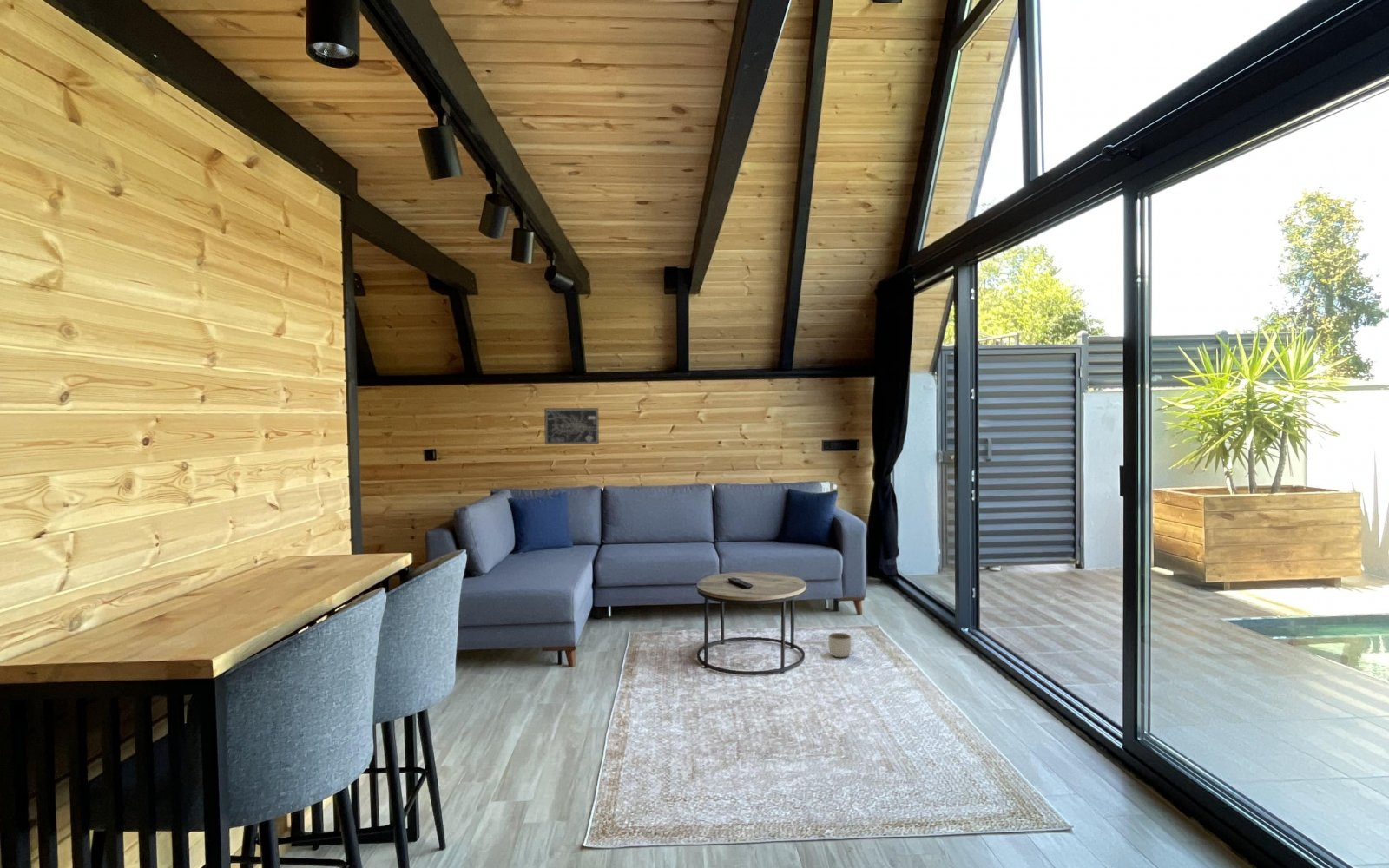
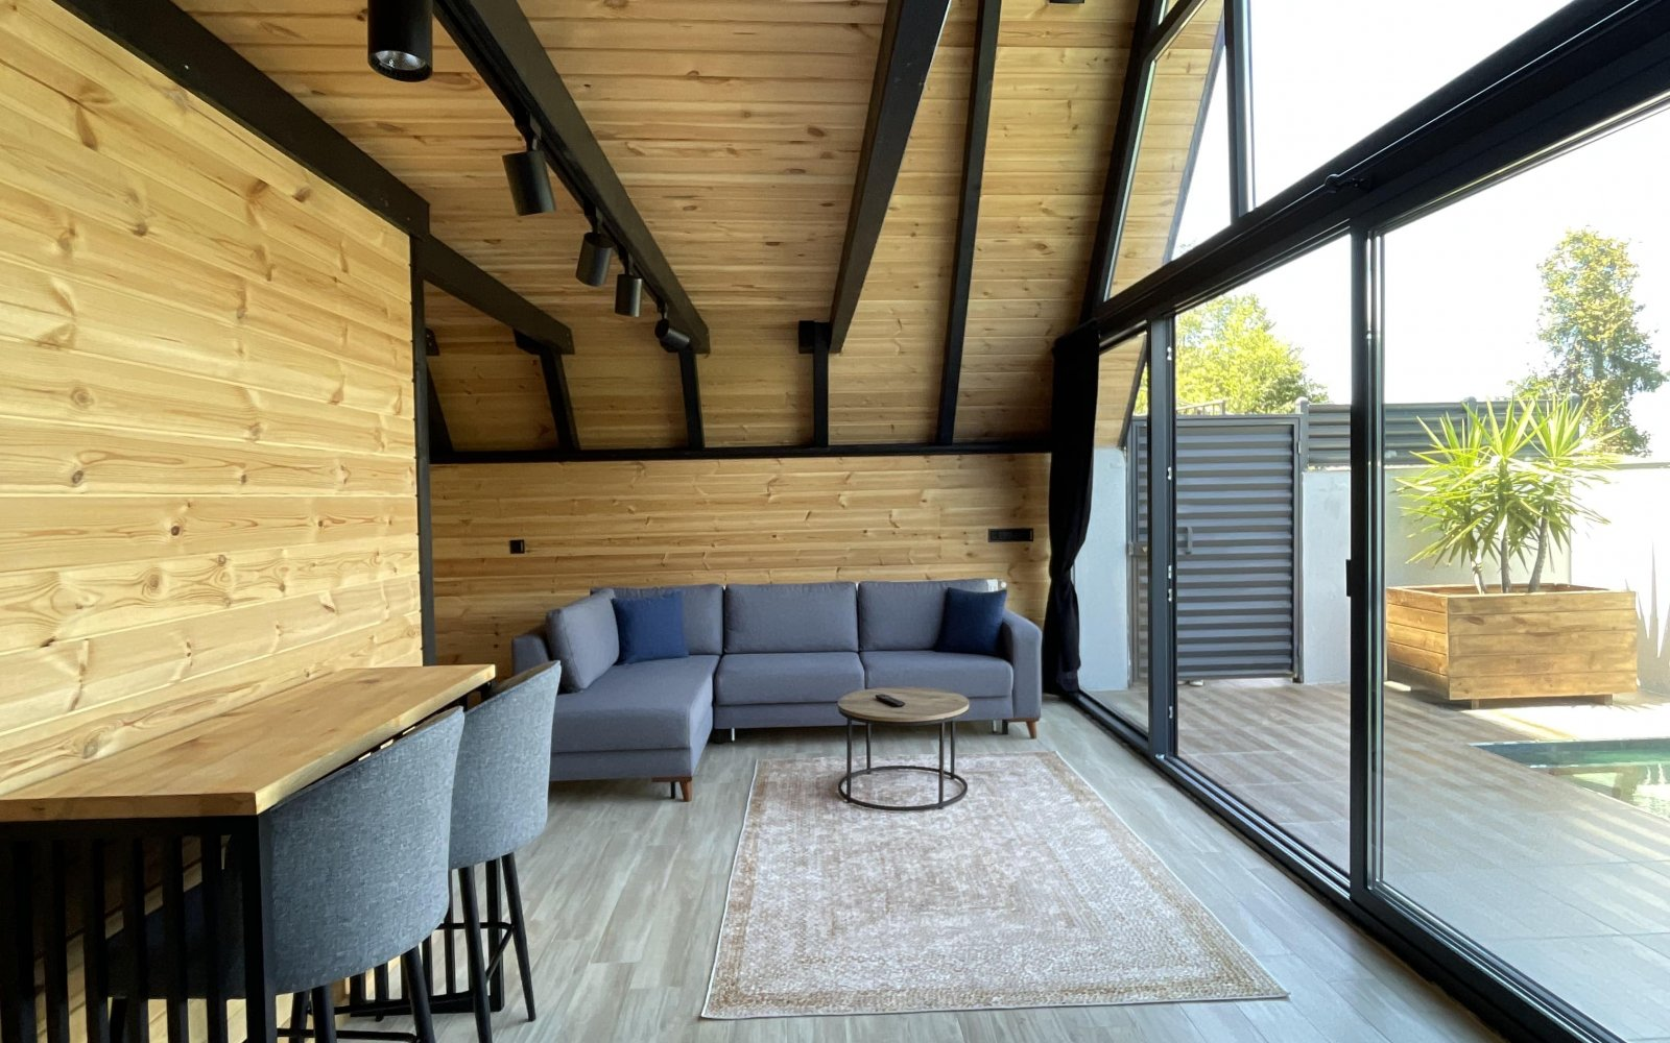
- planter (839, 645)
- wall art (571, 426)
